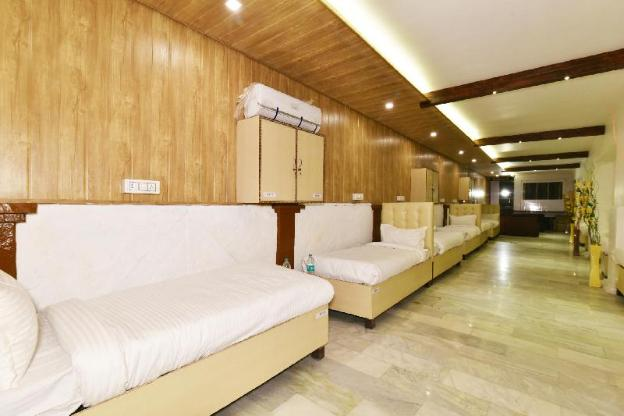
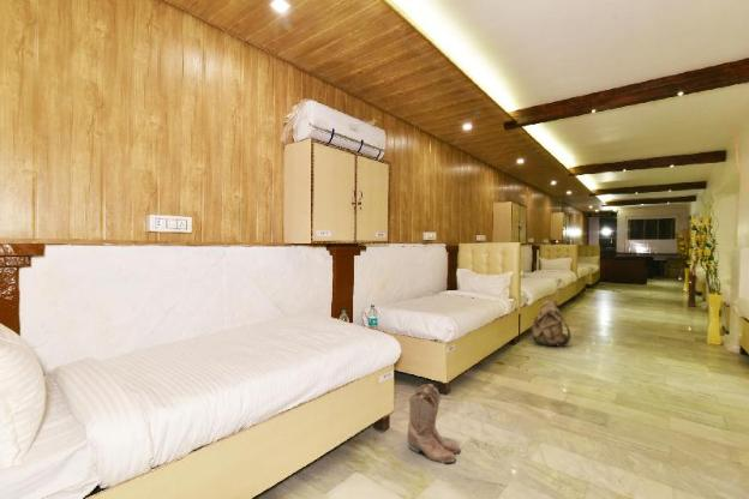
+ boots (433, 419)
+ backpack (550, 320)
